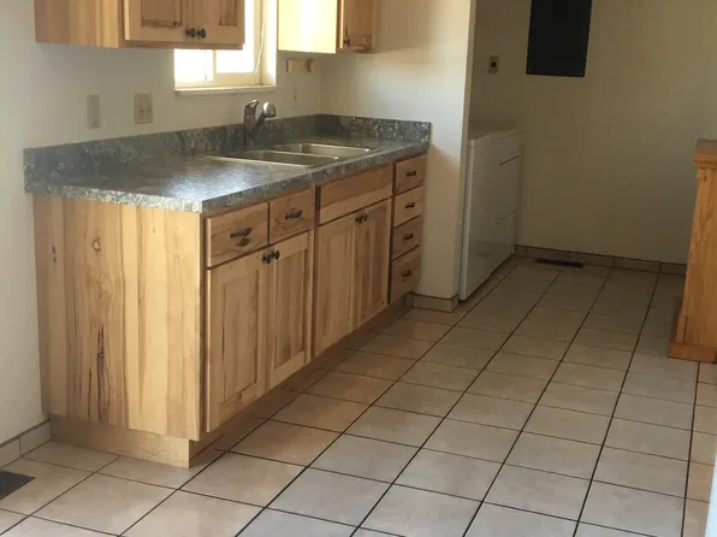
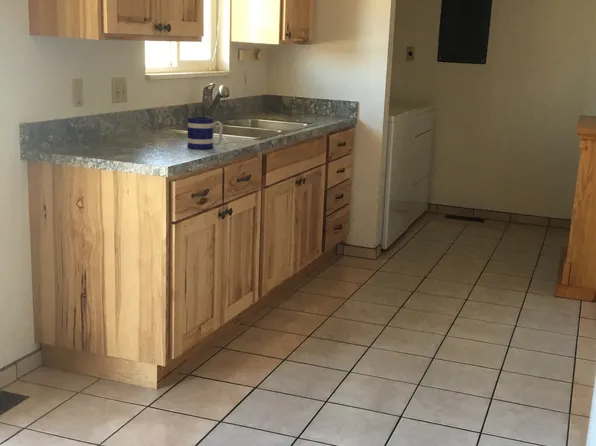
+ mug (205, 133)
